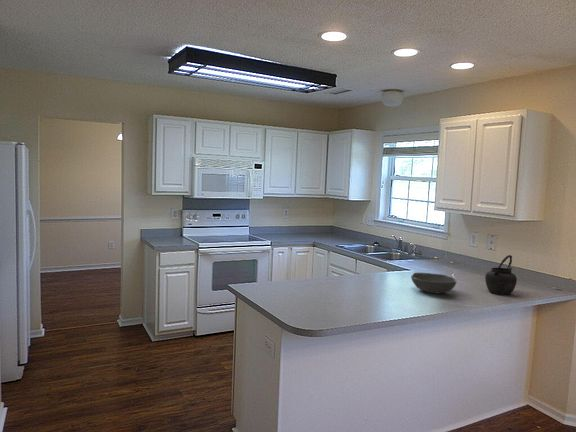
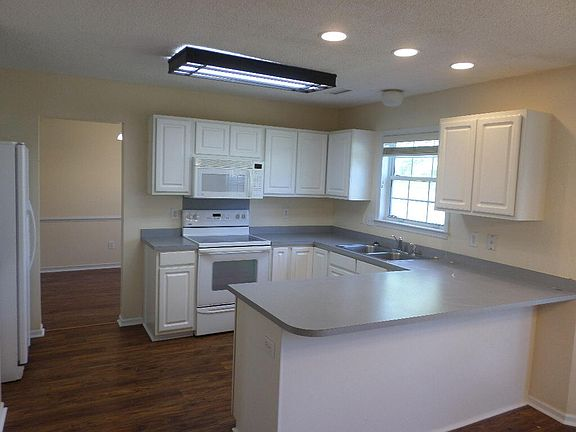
- bowl (433, 284)
- kettle (504, 273)
